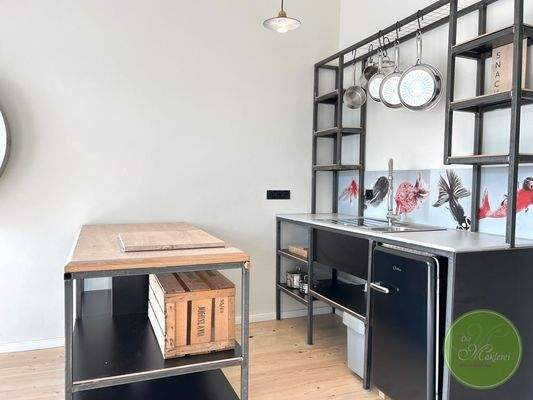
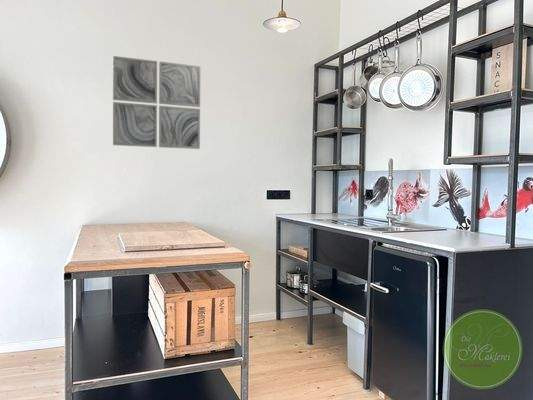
+ wall art (156, 105)
